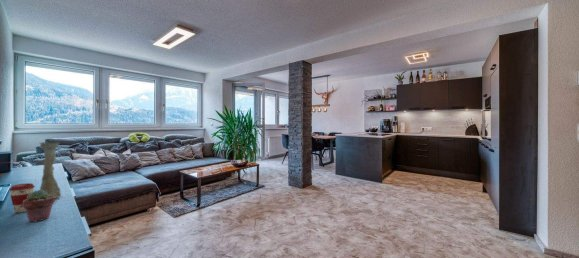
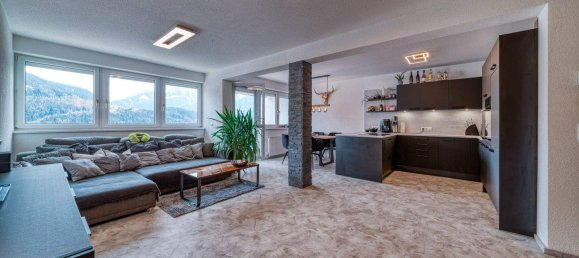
- coffee cup (22, 197)
- potted succulent (39, 204)
- vase (48, 170)
